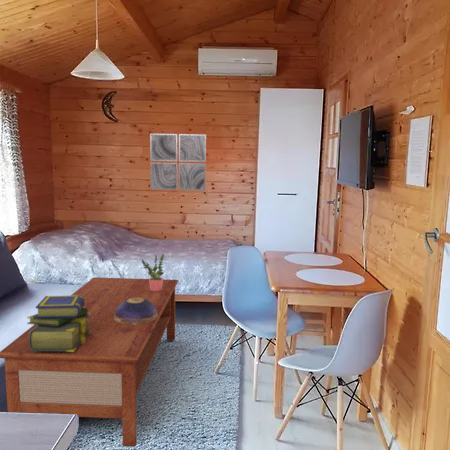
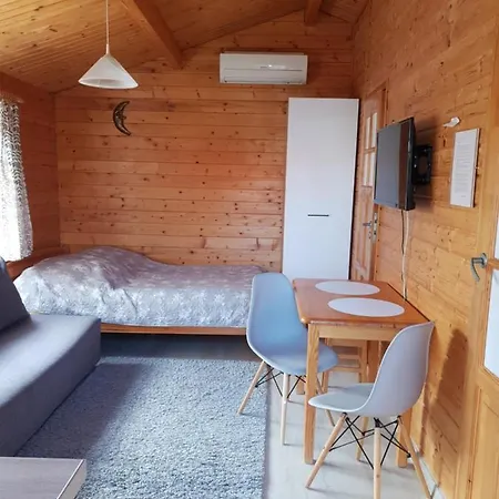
- decorative bowl (135, 307)
- stack of books (60, 319)
- coffee table (110, 343)
- wall art (177, 161)
- potted plant (152, 273)
